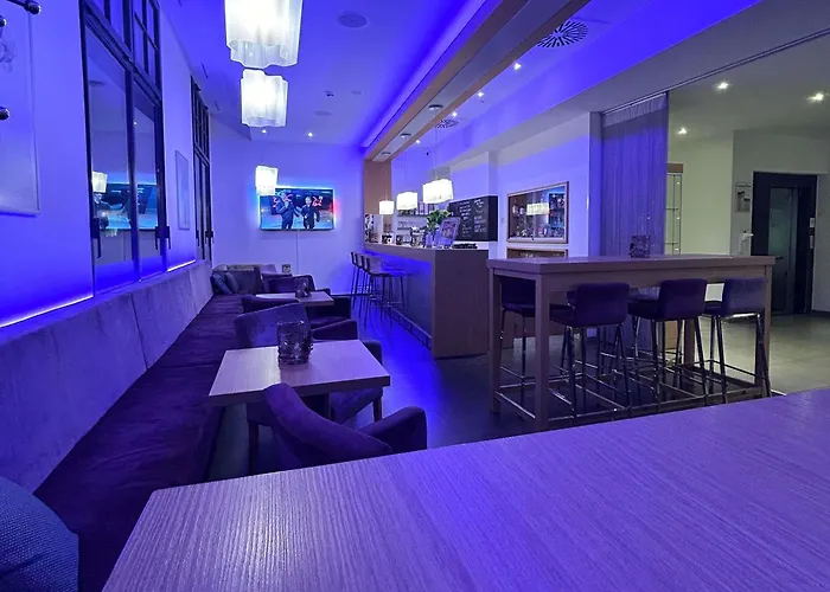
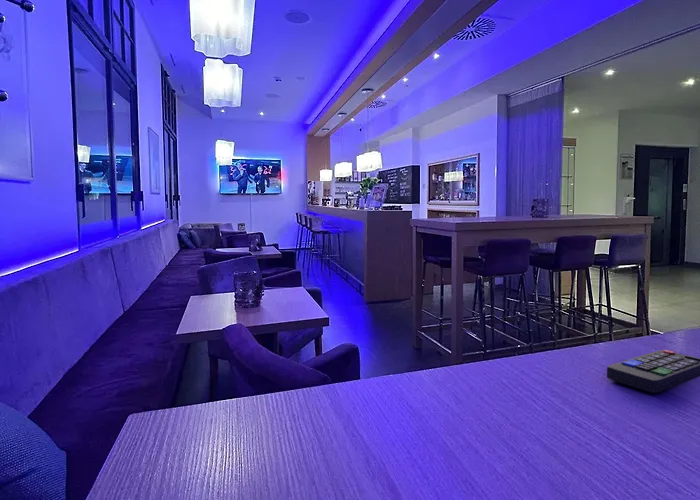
+ remote control (658, 368)
